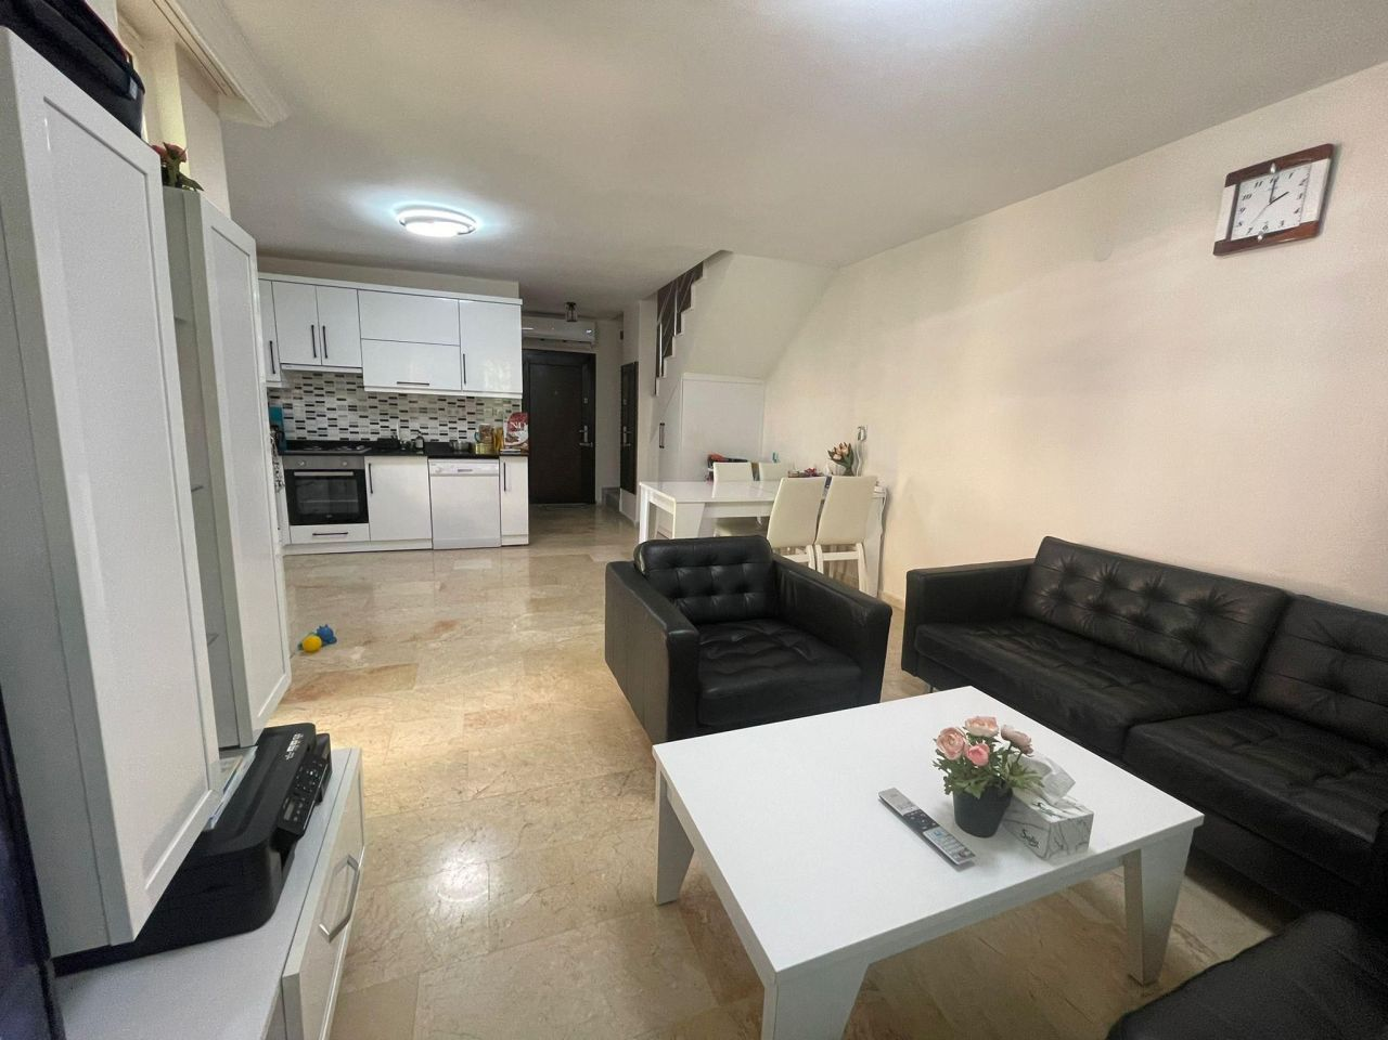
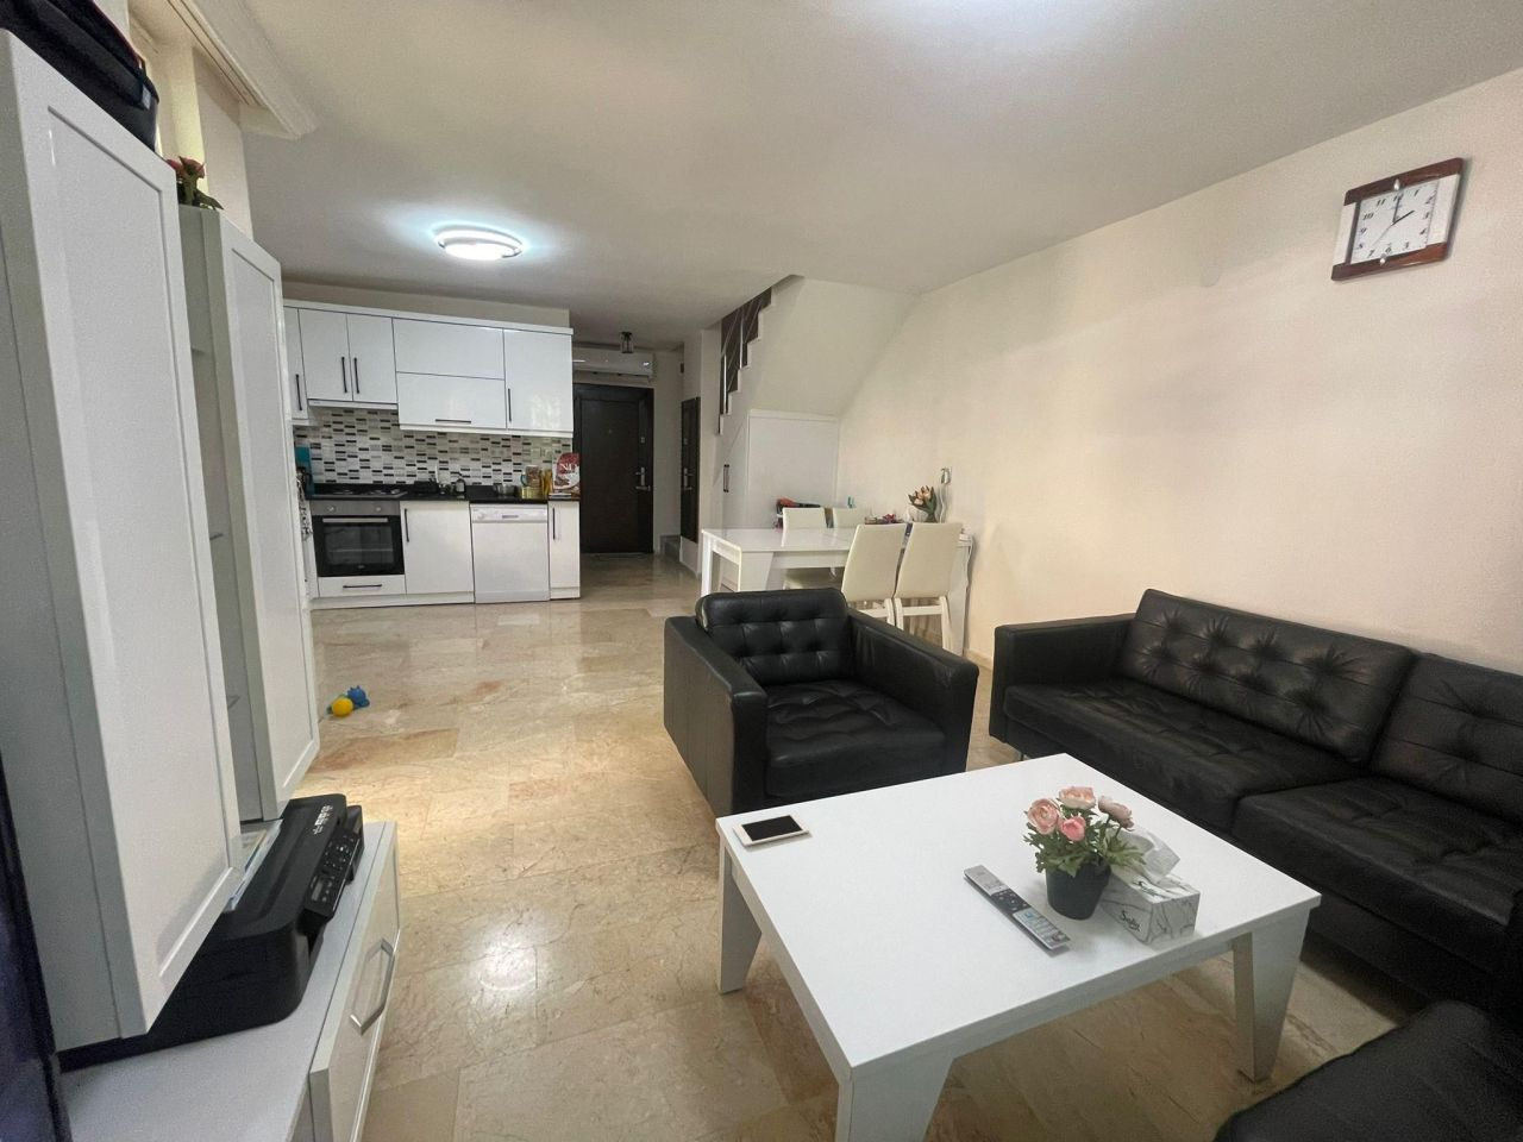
+ cell phone (770, 828)
